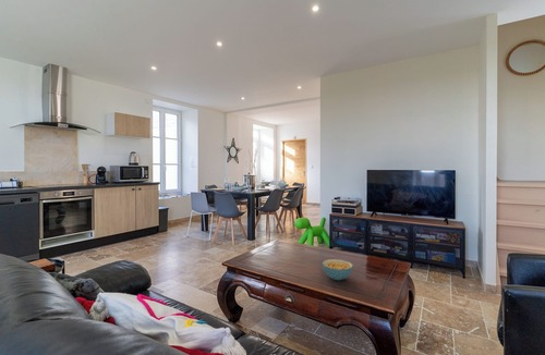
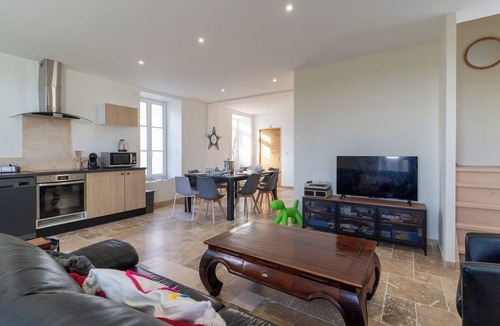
- cereal bowl (337, 271)
